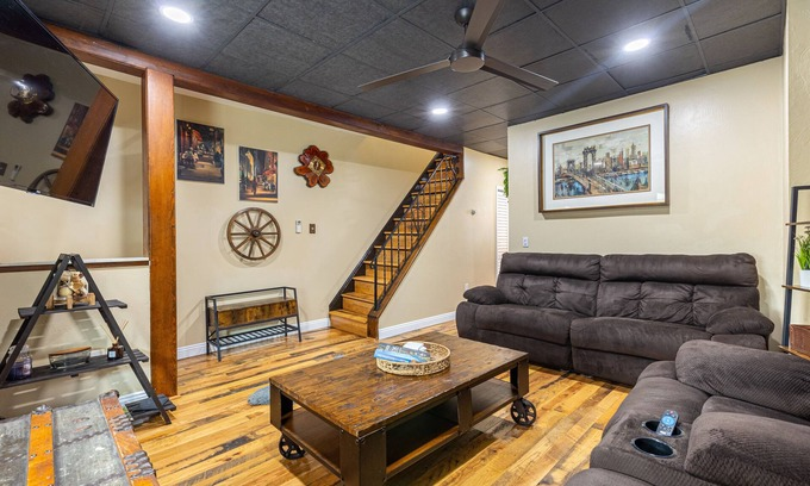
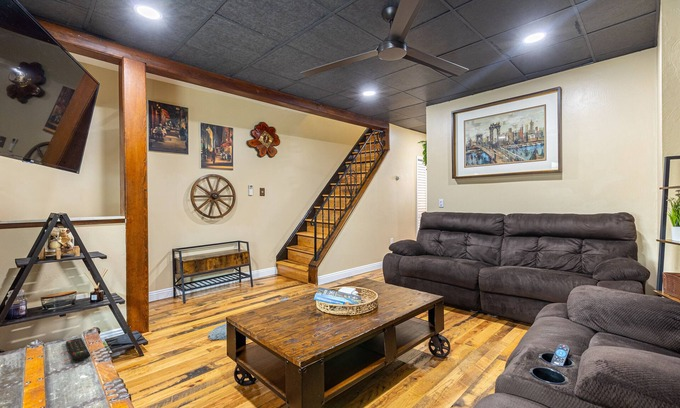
+ remote control (77, 349)
